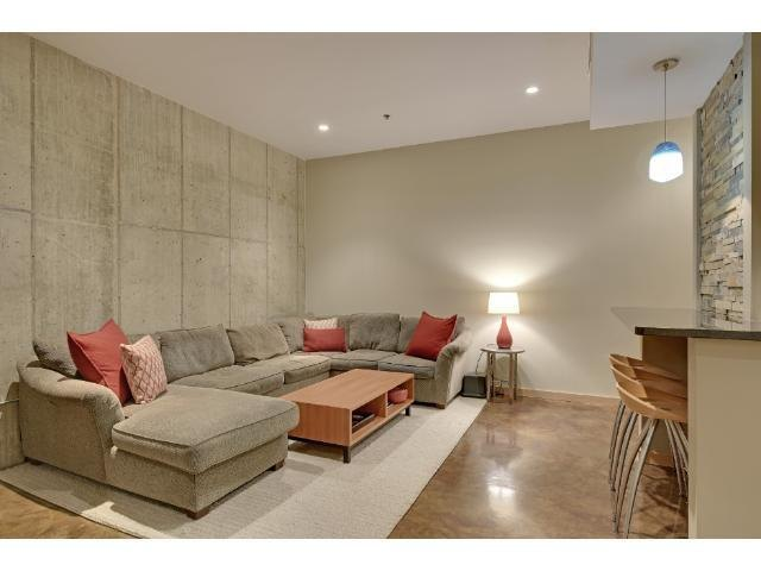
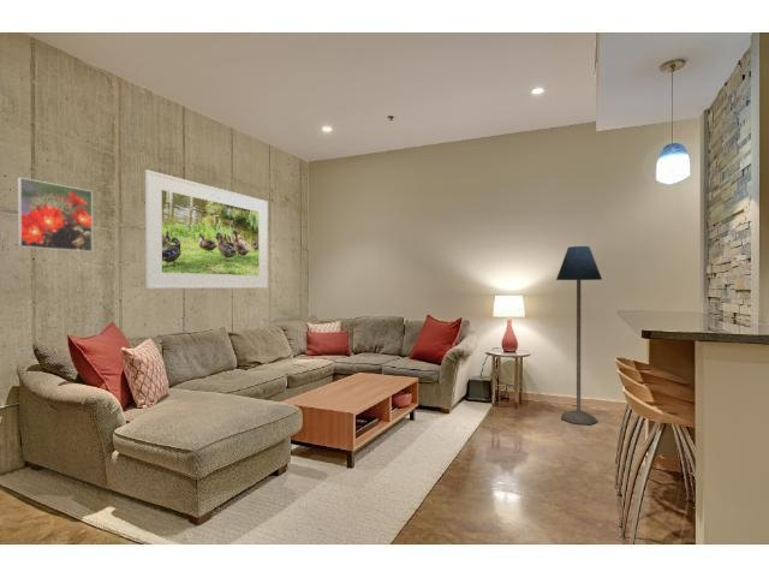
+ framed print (56, 216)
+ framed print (215, 238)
+ floor lamp (578, 333)
